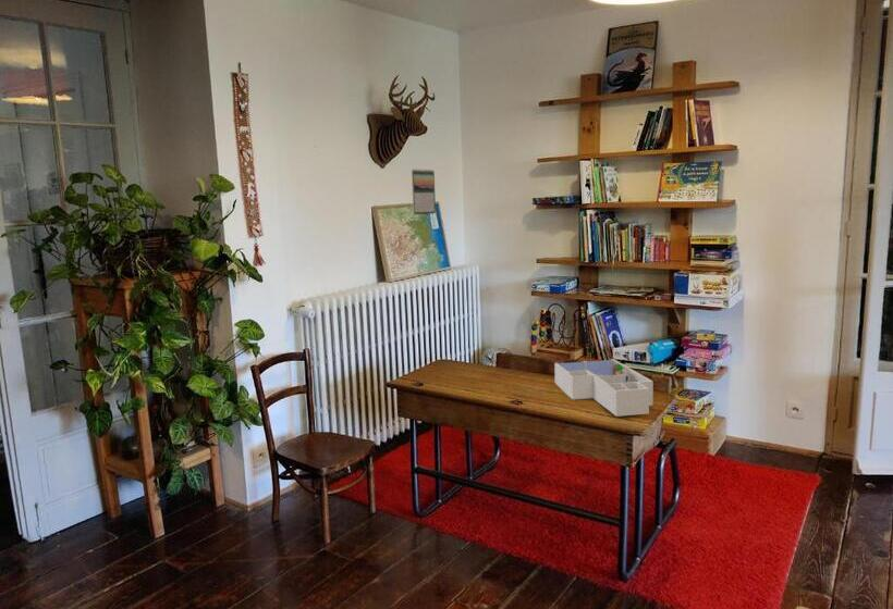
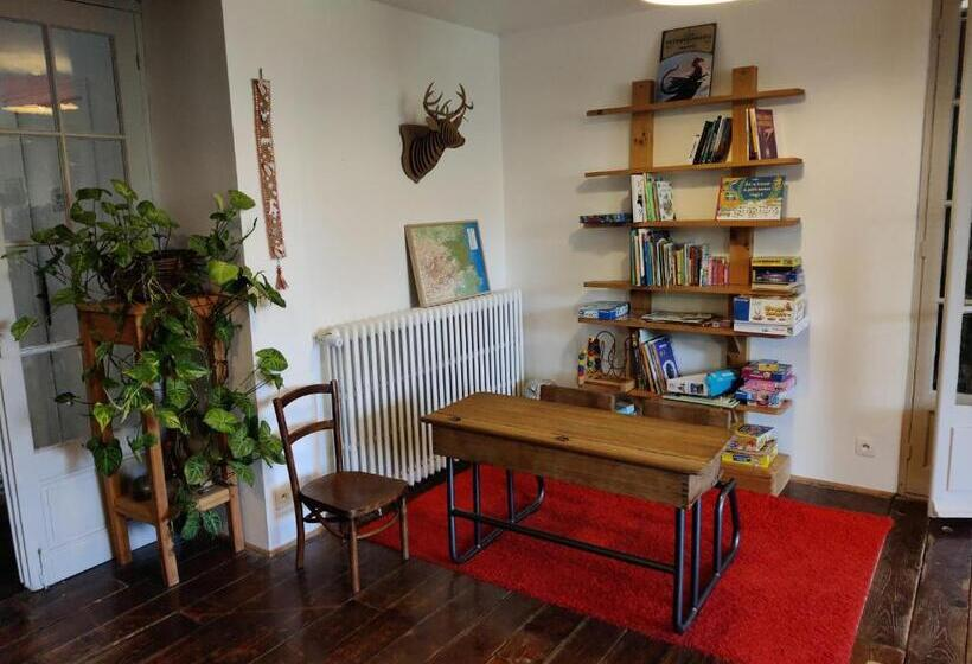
- desk organizer (604, 385)
- calendar (424, 191)
